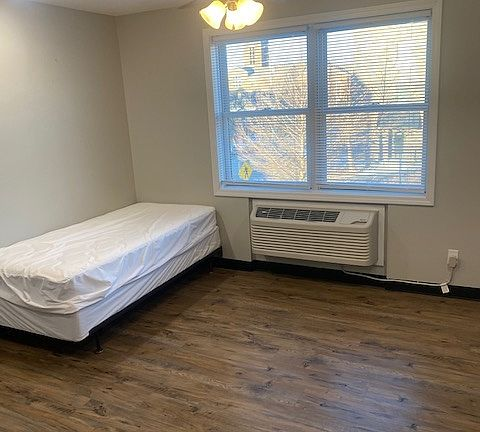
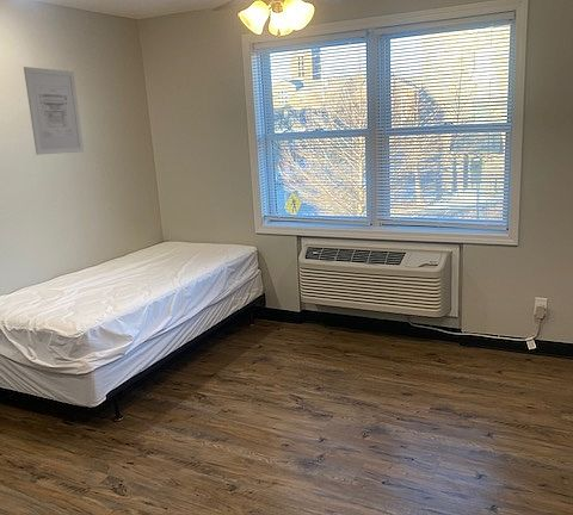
+ wall art (55, 111)
